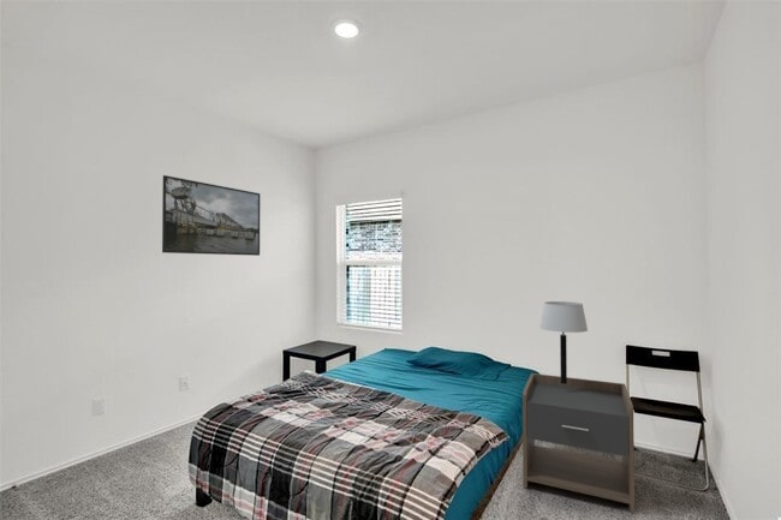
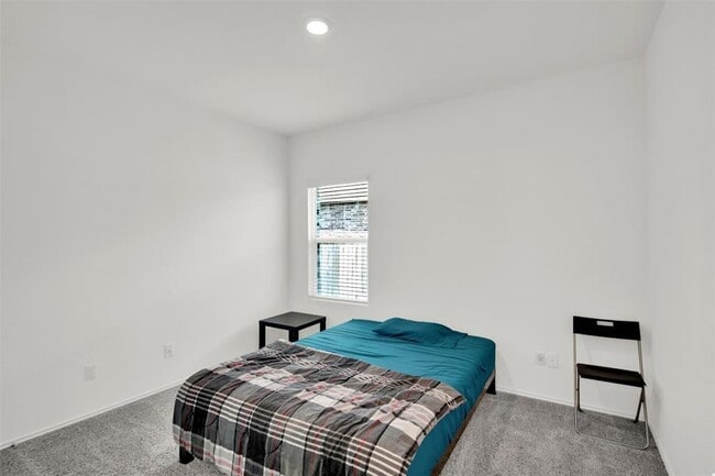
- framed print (216, 220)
- nightstand (576, 434)
- table lamp (562, 351)
